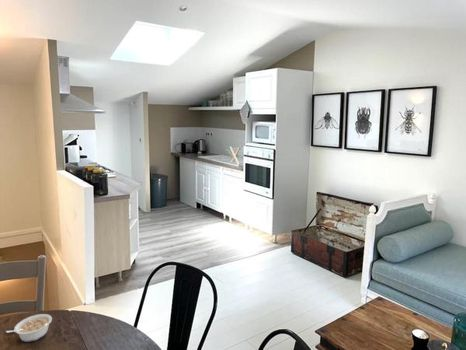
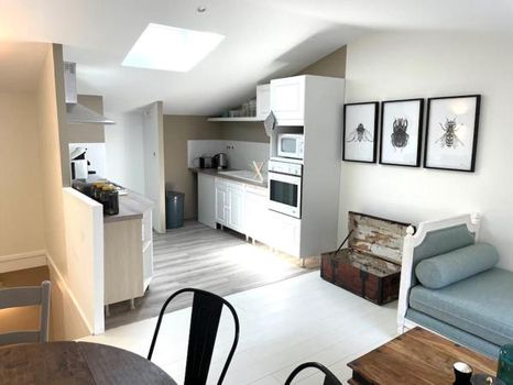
- legume (32, 328)
